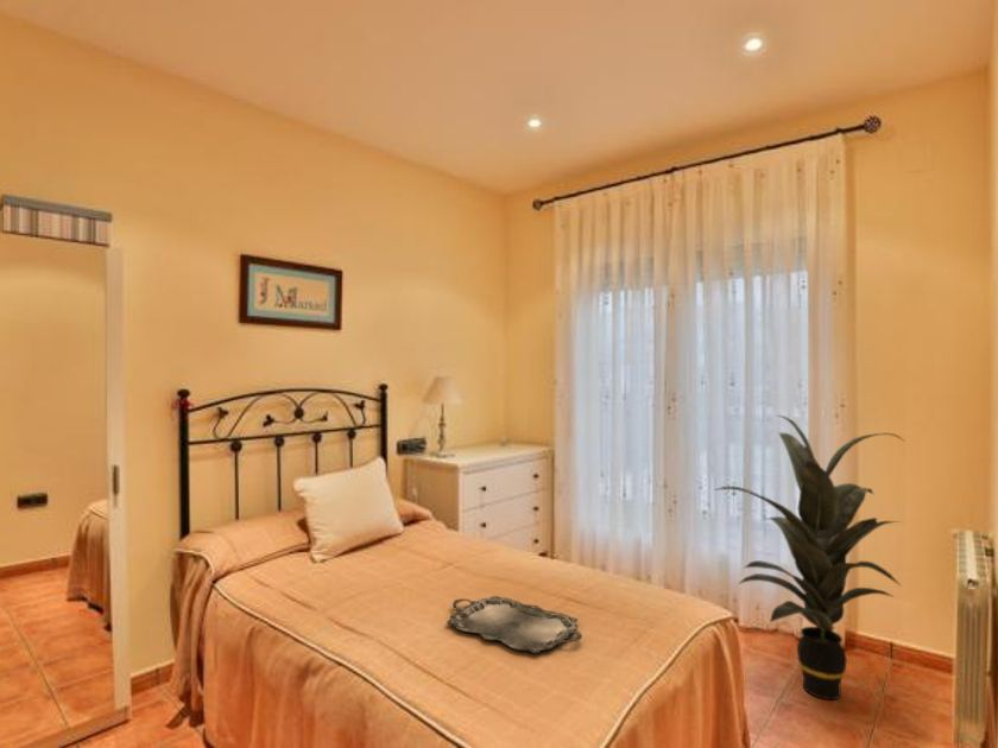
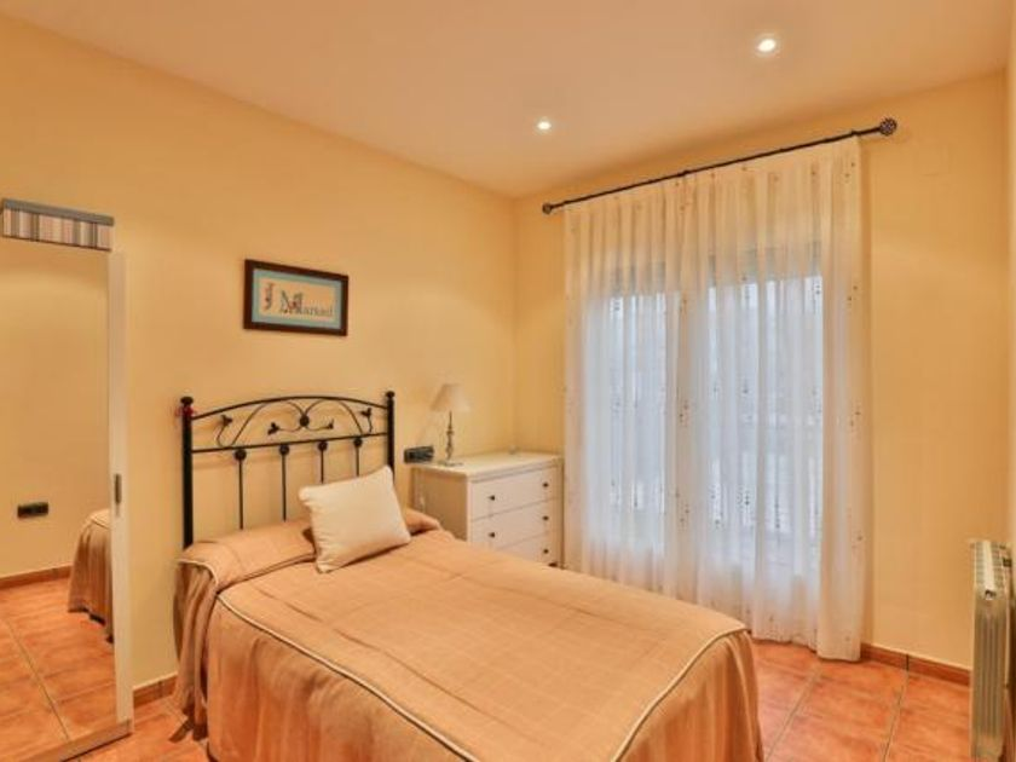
- indoor plant (810, 550)
- serving tray (512, 621)
